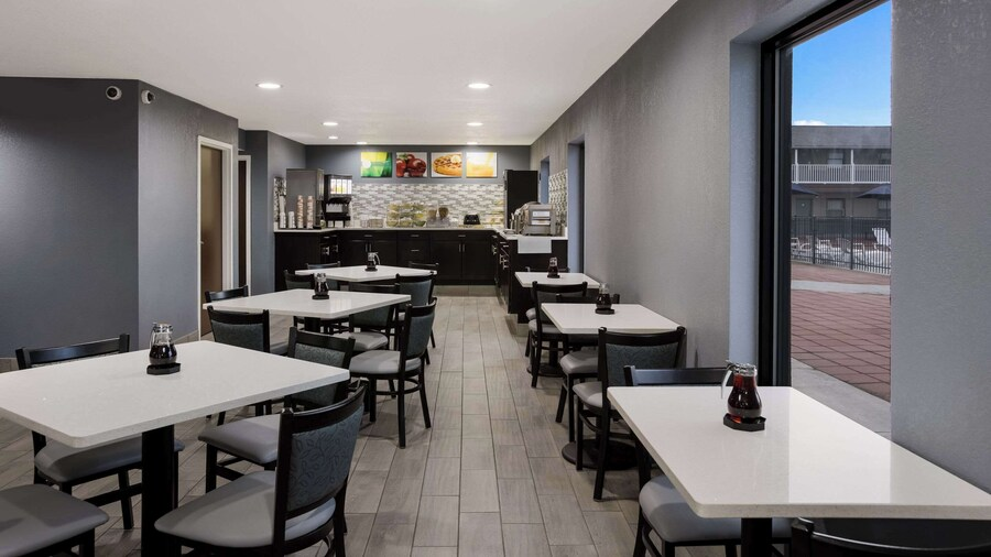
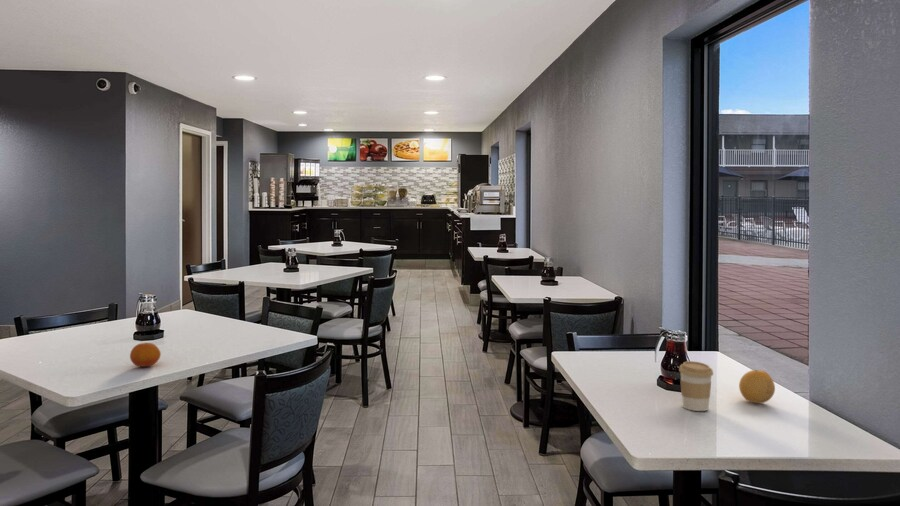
+ fruit (145, 354)
+ coffee cup (695, 385)
+ fruit (756, 386)
